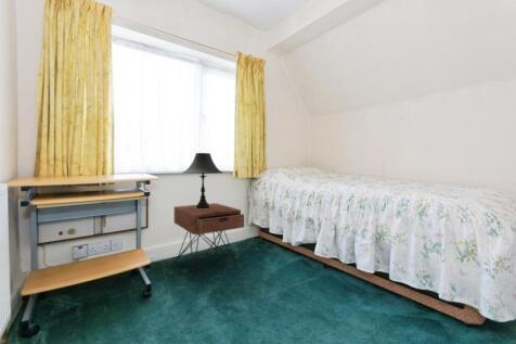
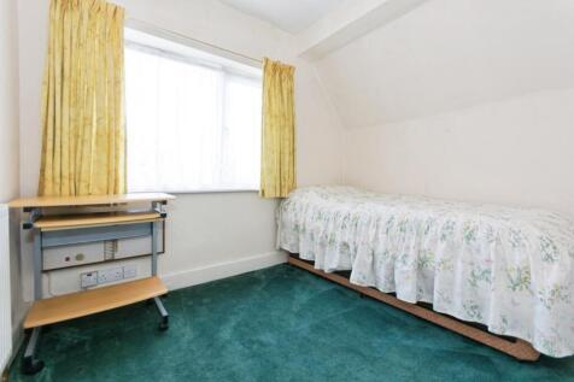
- nightstand (207, 238)
- table lamp (203, 179)
